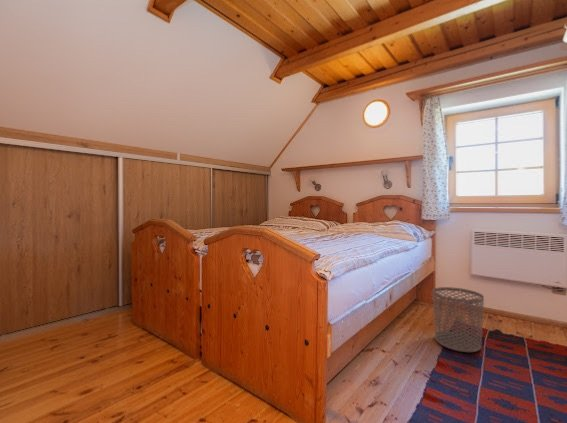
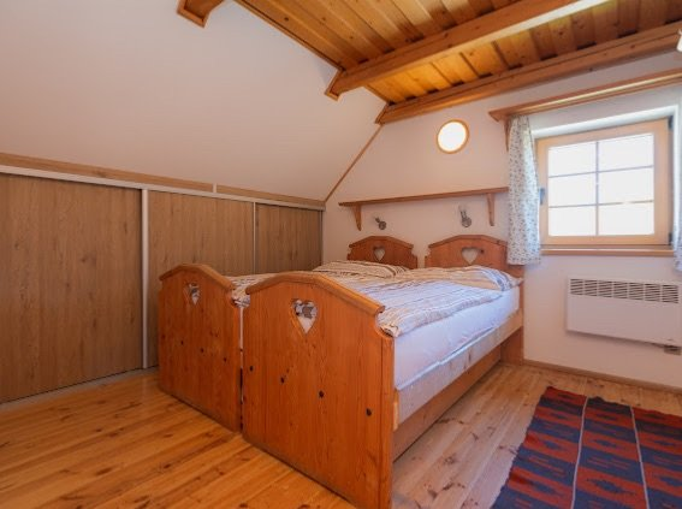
- waste bin (457, 317)
